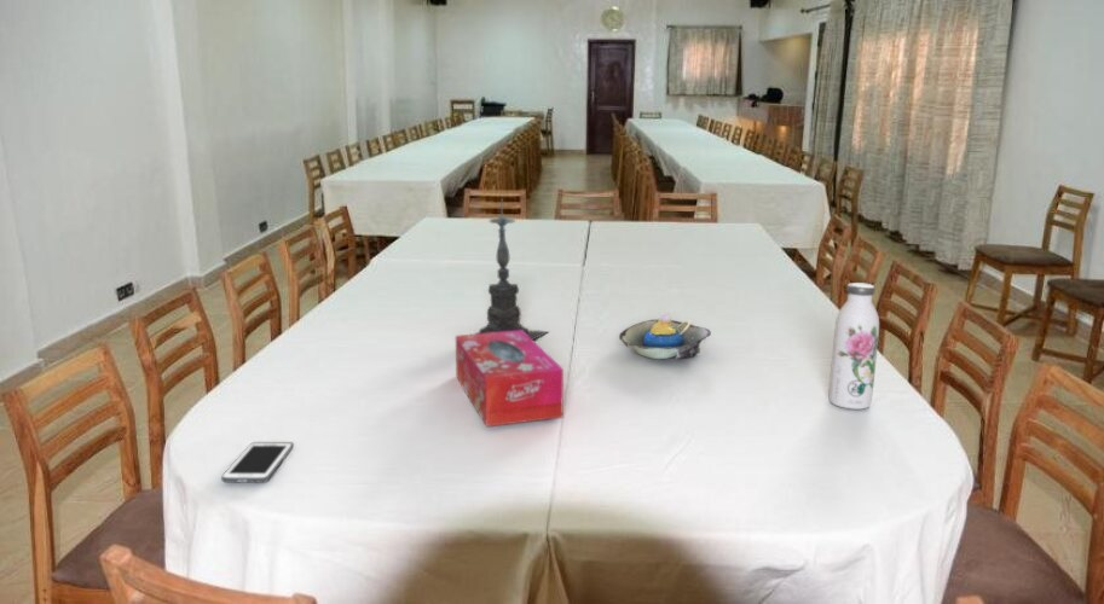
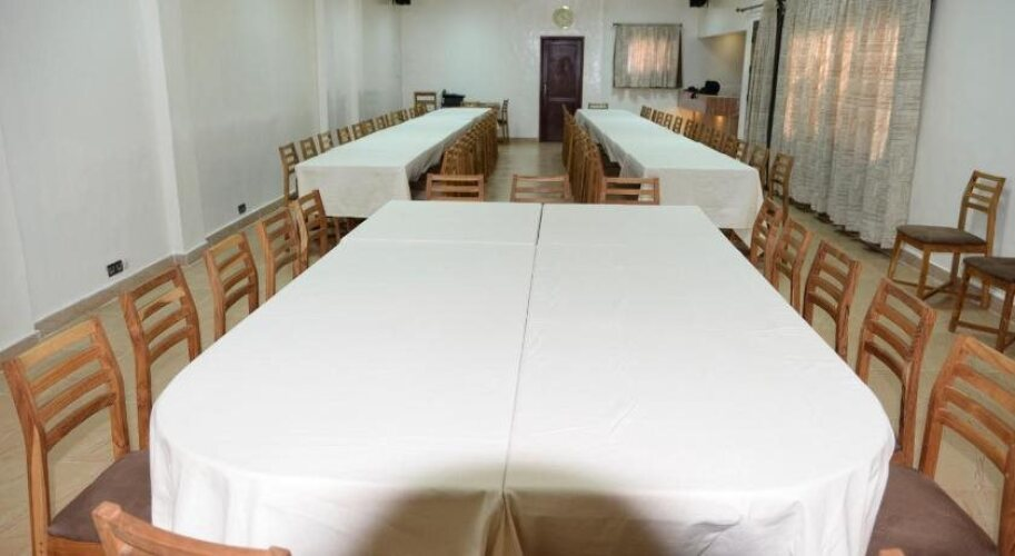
- water bottle (855, 344)
- decorative bowl (665, 329)
- tissue box (505, 373)
- cell phone (259, 461)
- candle holder (503, 268)
